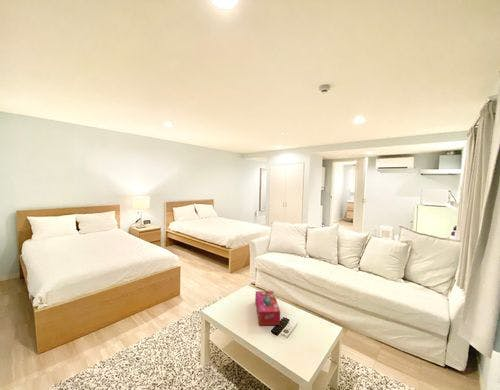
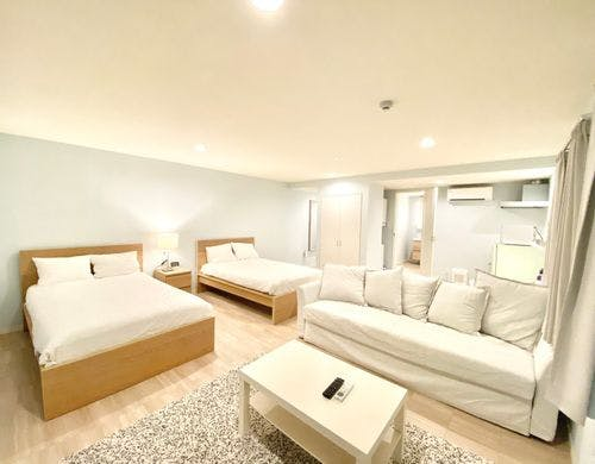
- tissue box (266, 306)
